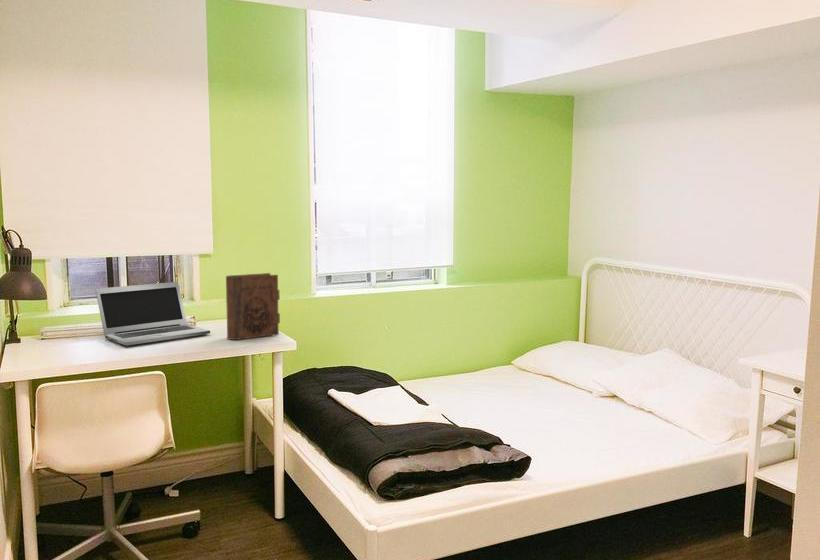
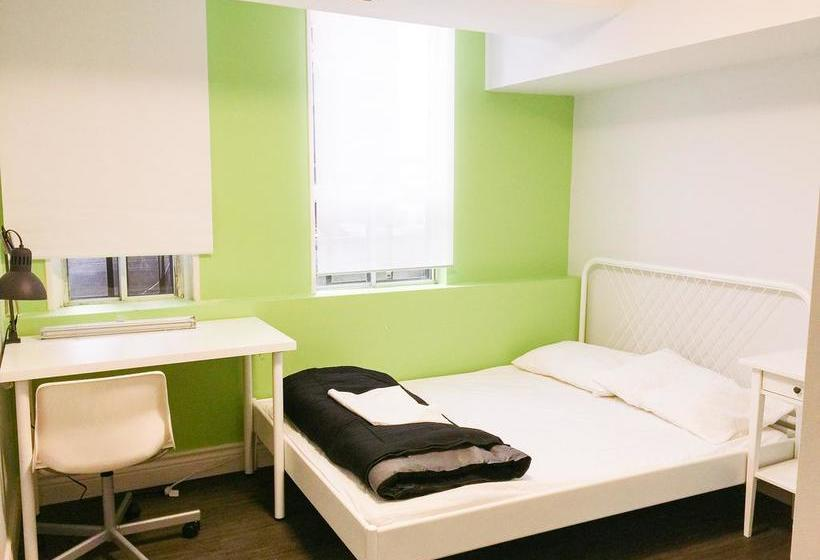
- book (251, 305)
- laptop (153, 311)
